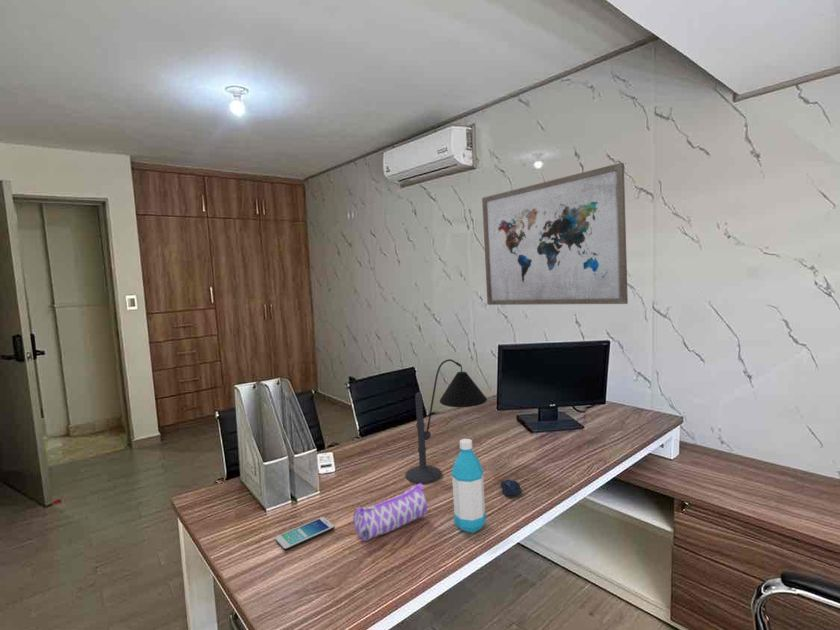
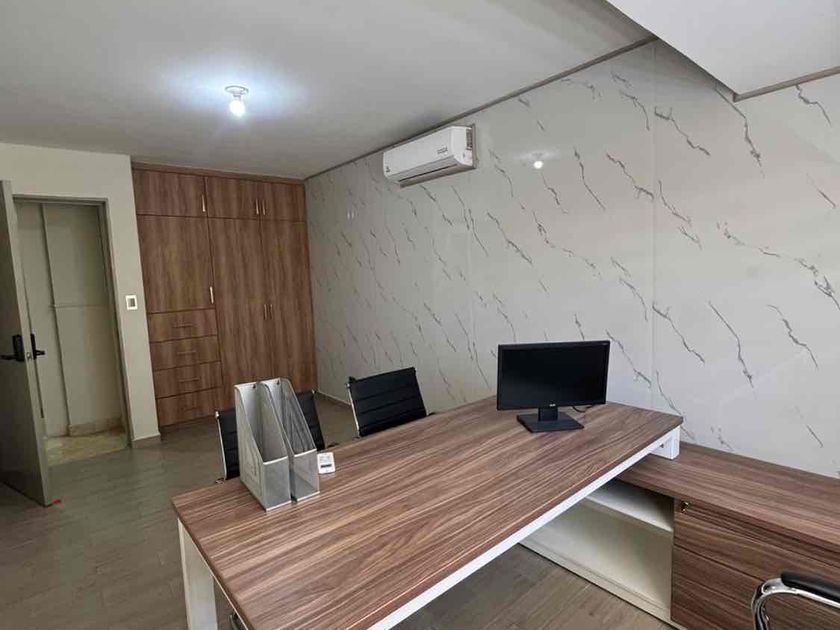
- pencil case (390, 510)
- computer mouse (511, 485)
- smartphone (305, 532)
- wall art (545, 244)
- water bottle (468, 483)
- desk lamp (445, 405)
